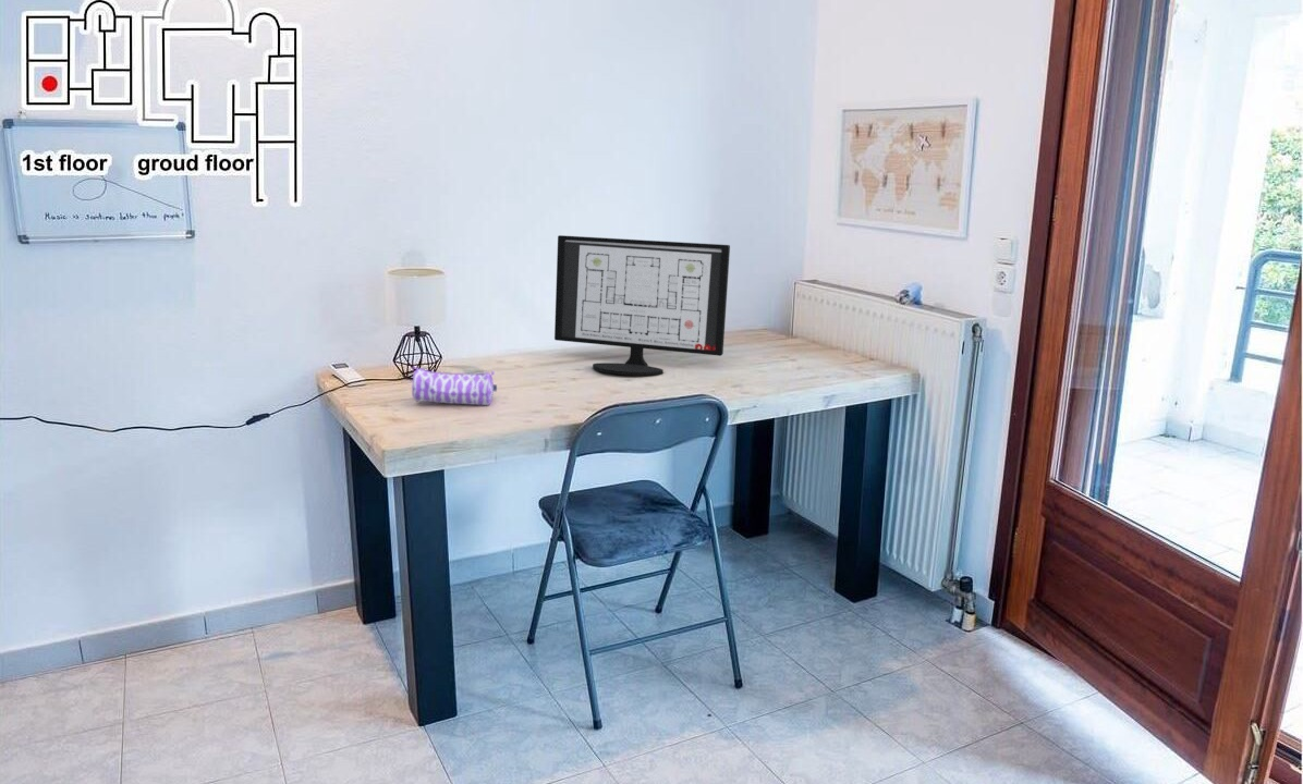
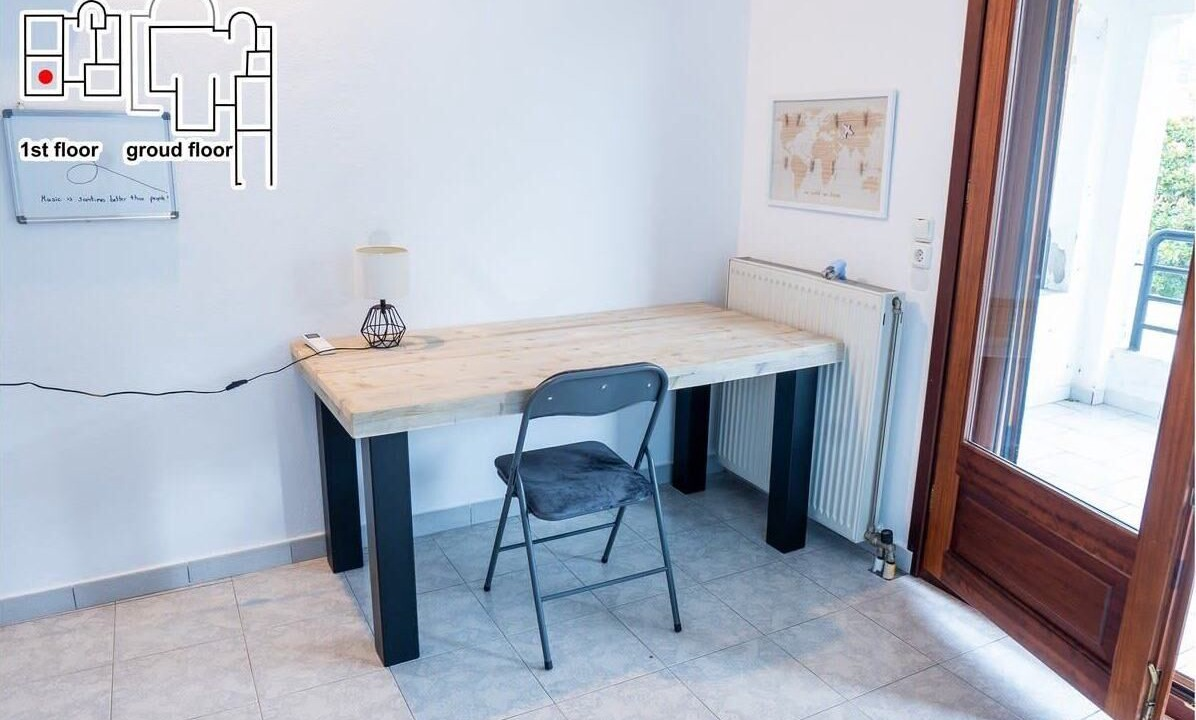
- computer monitor (630, 305)
- pencil case (453, 385)
